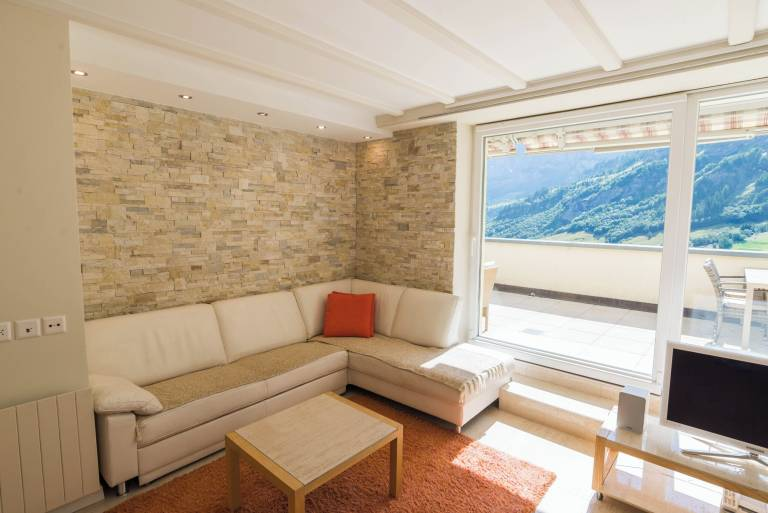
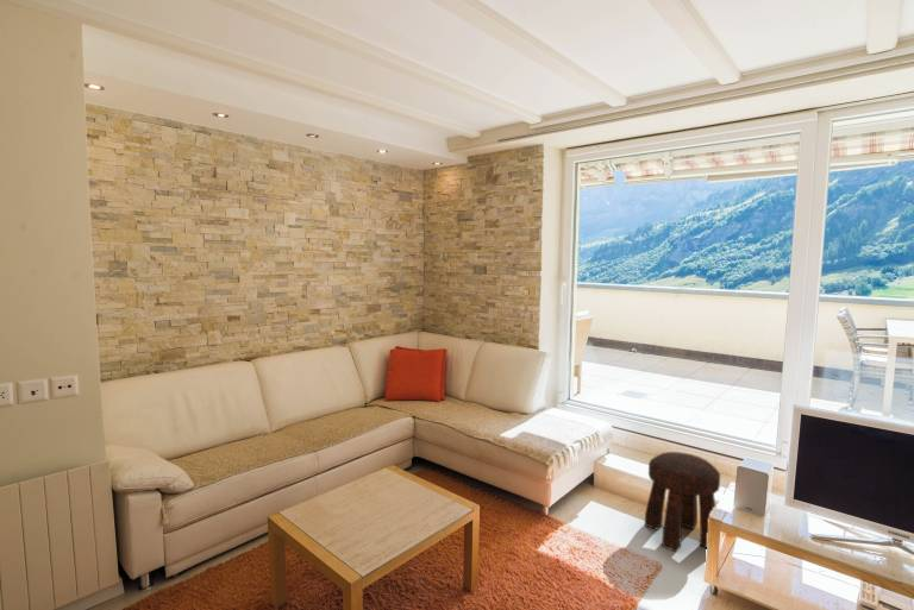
+ stool (682, 497)
